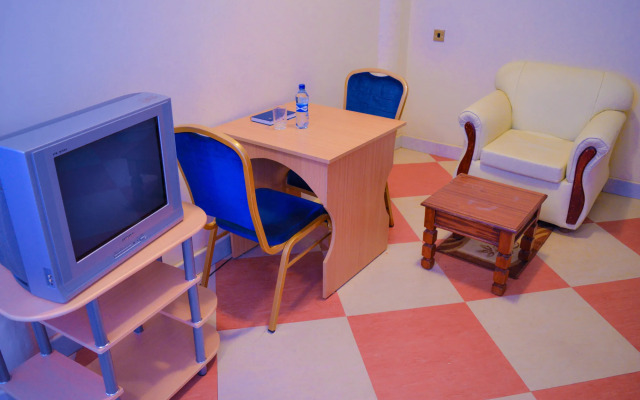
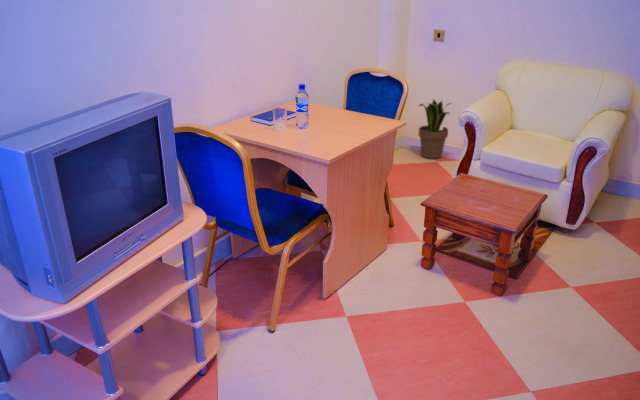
+ potted plant (434, 128)
